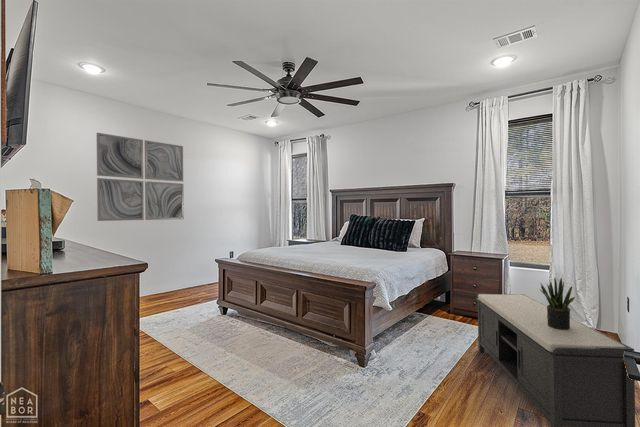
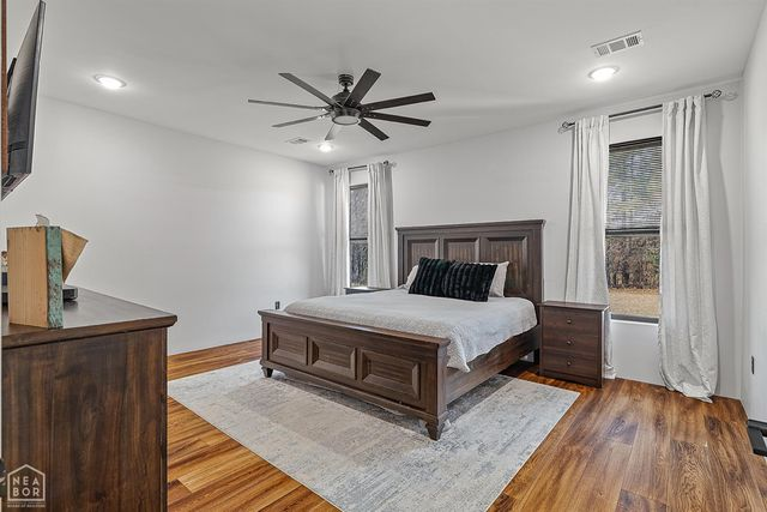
- bench (535, 350)
- potted plant (555, 302)
- wall art (145, 181)
